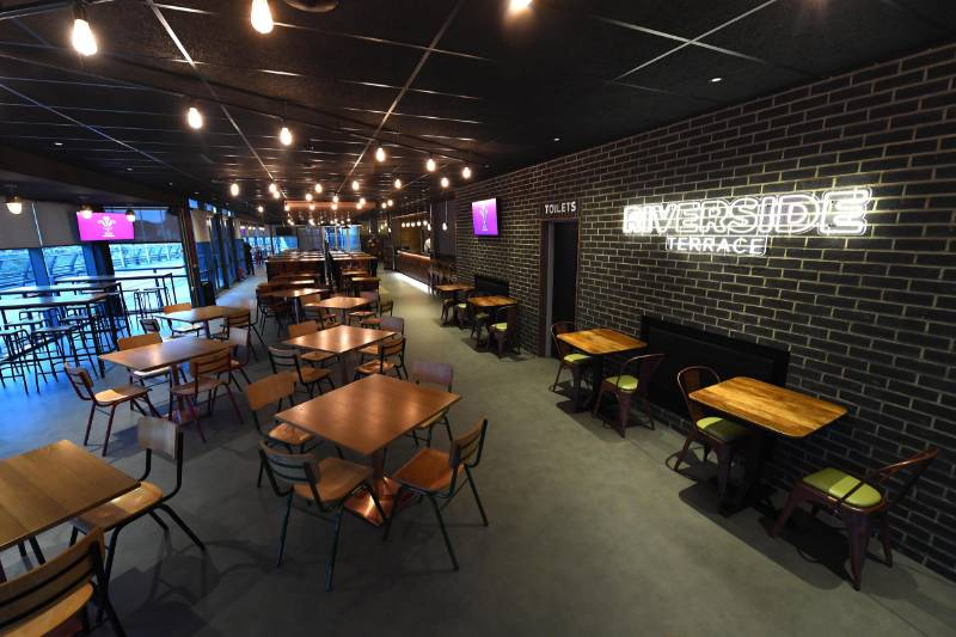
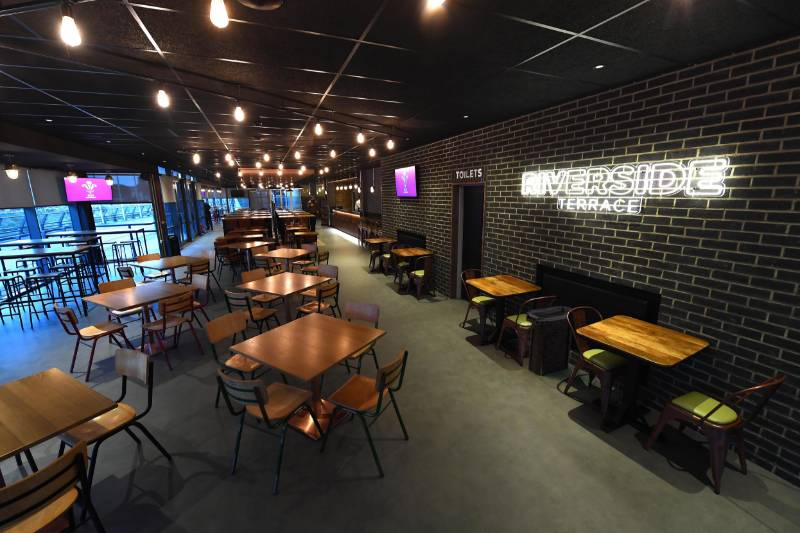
+ trash can (550, 340)
